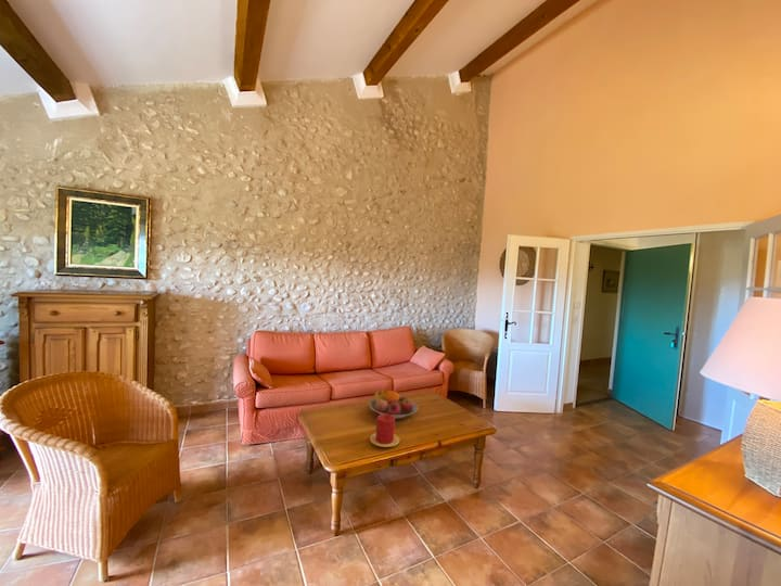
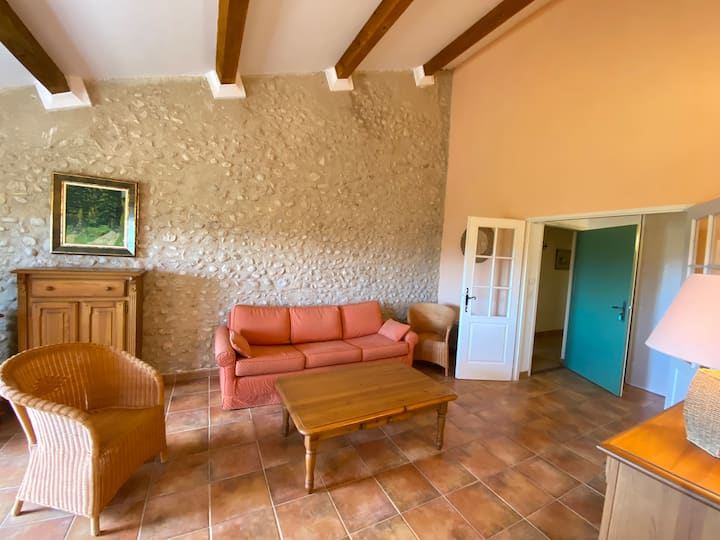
- fruit bowl (394, 403)
- candle (385, 429)
